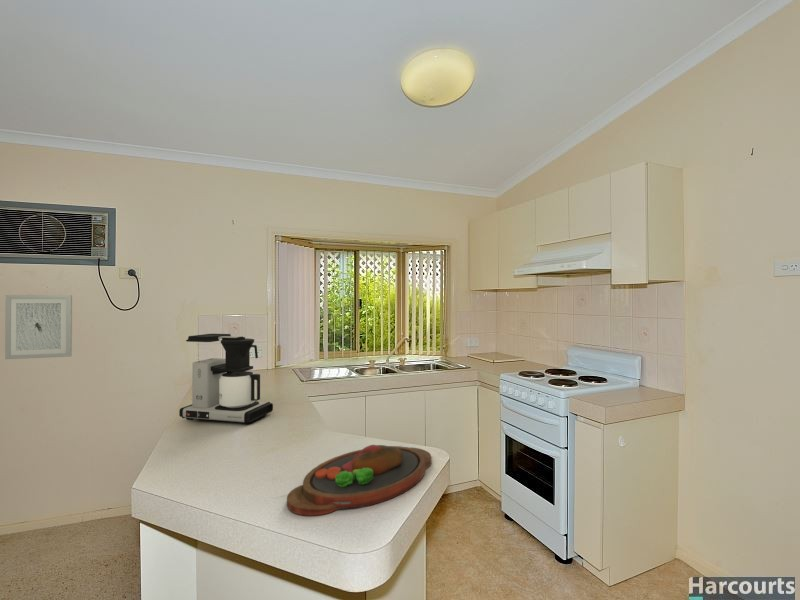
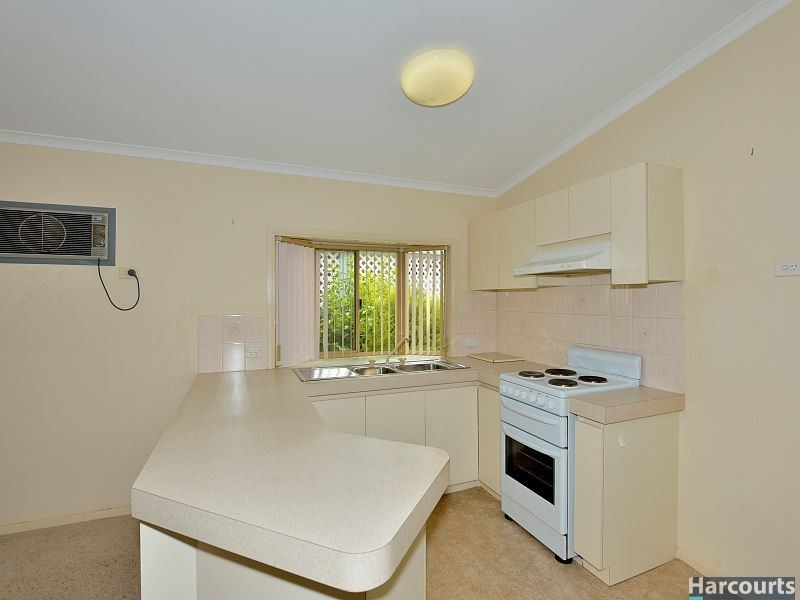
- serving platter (368, 464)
- wall art (39, 326)
- coffee maker (227, 376)
